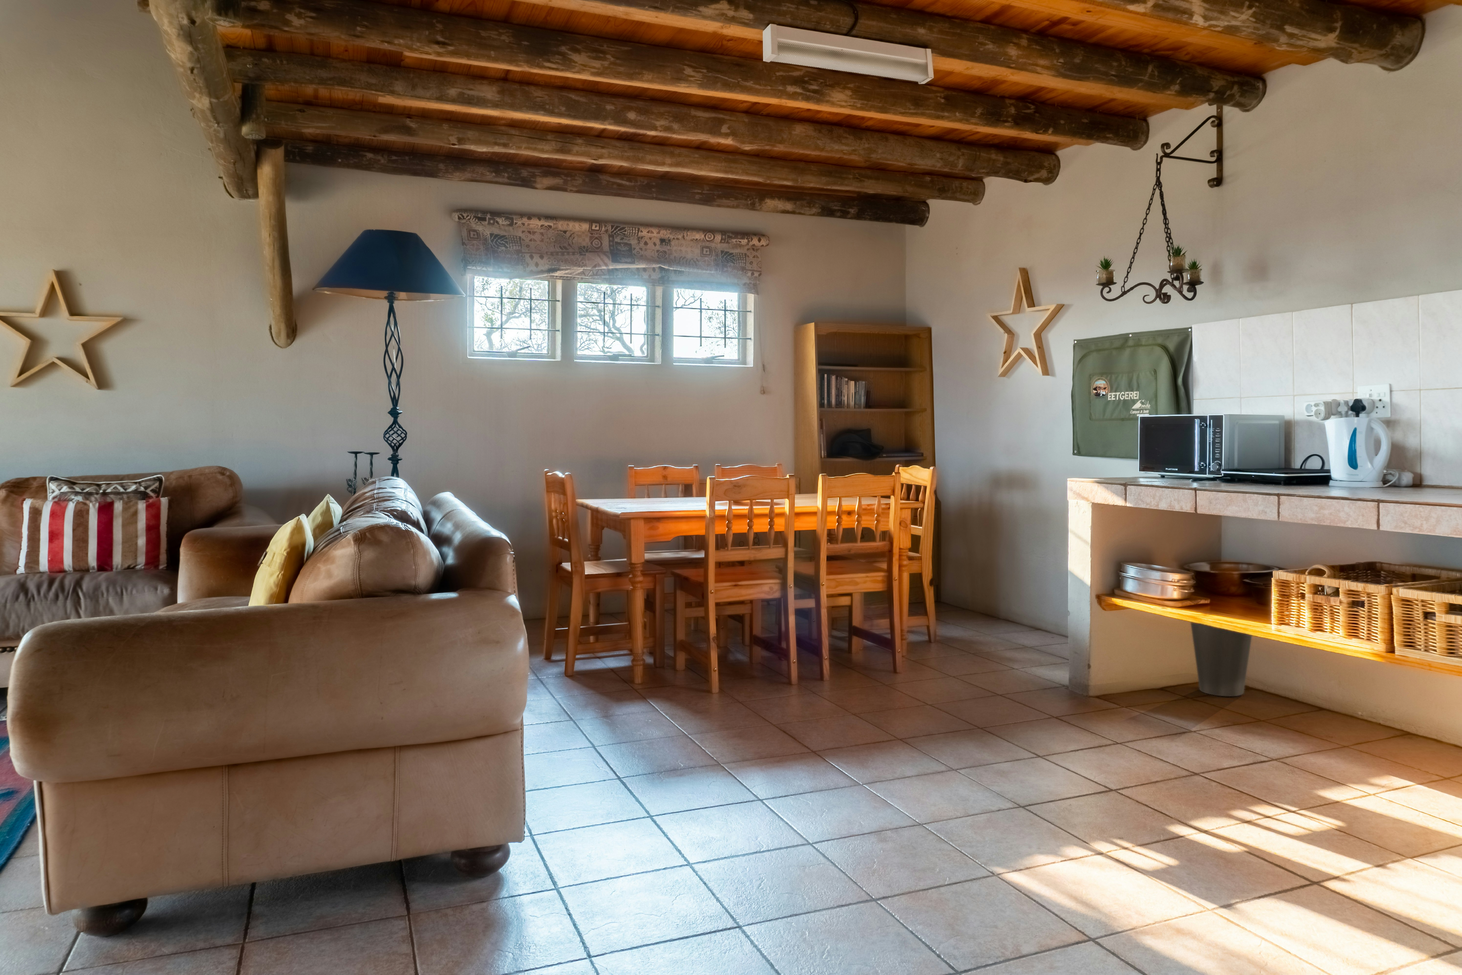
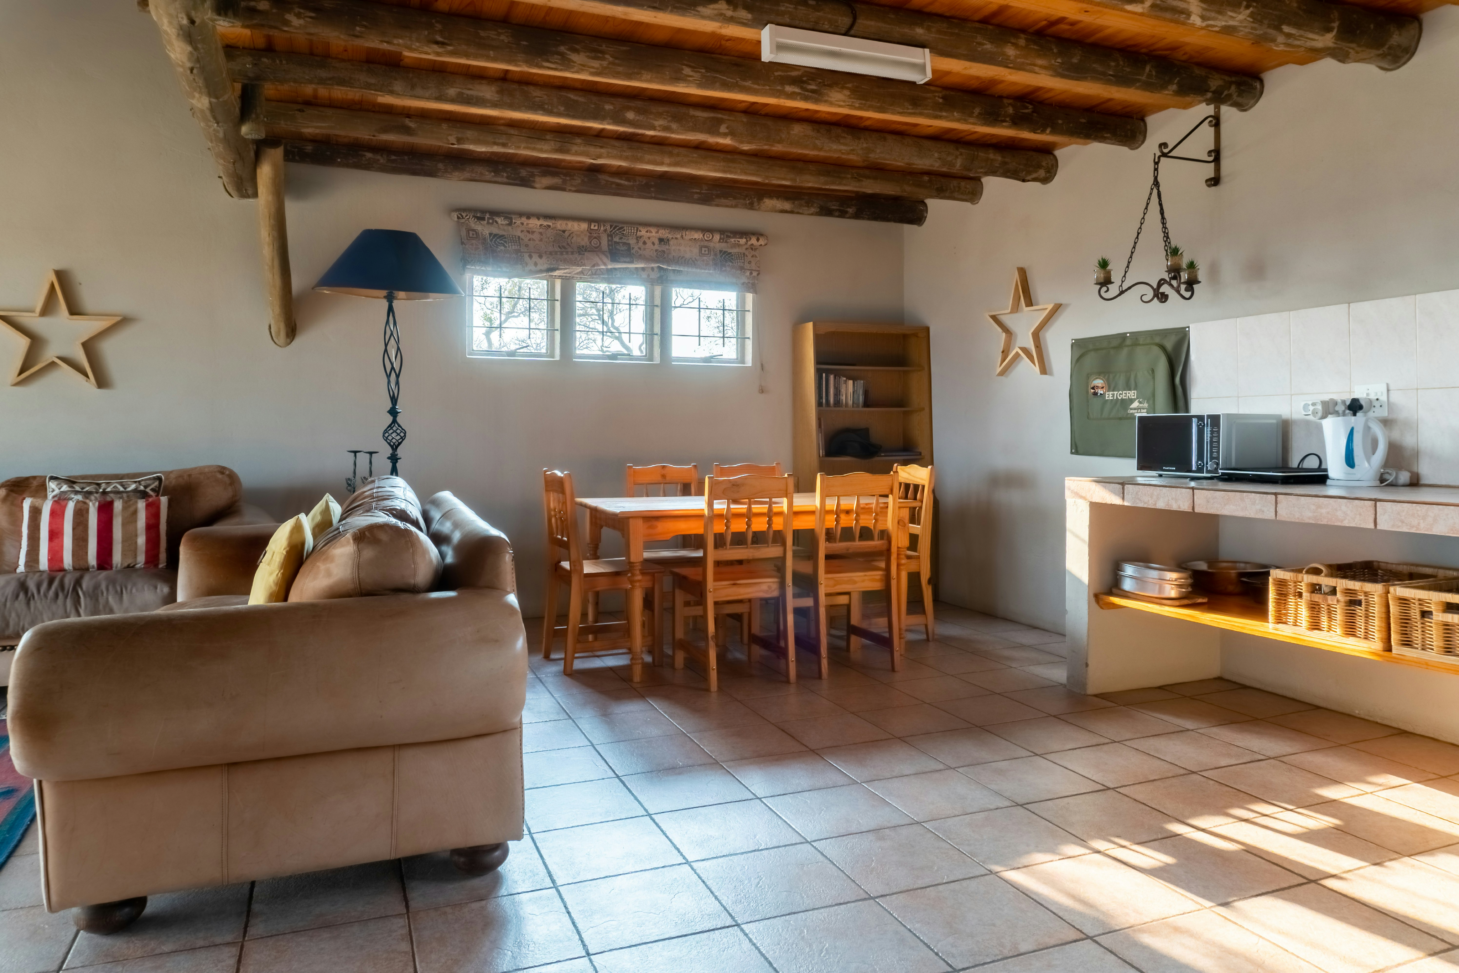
- waste basket (1221, 656)
